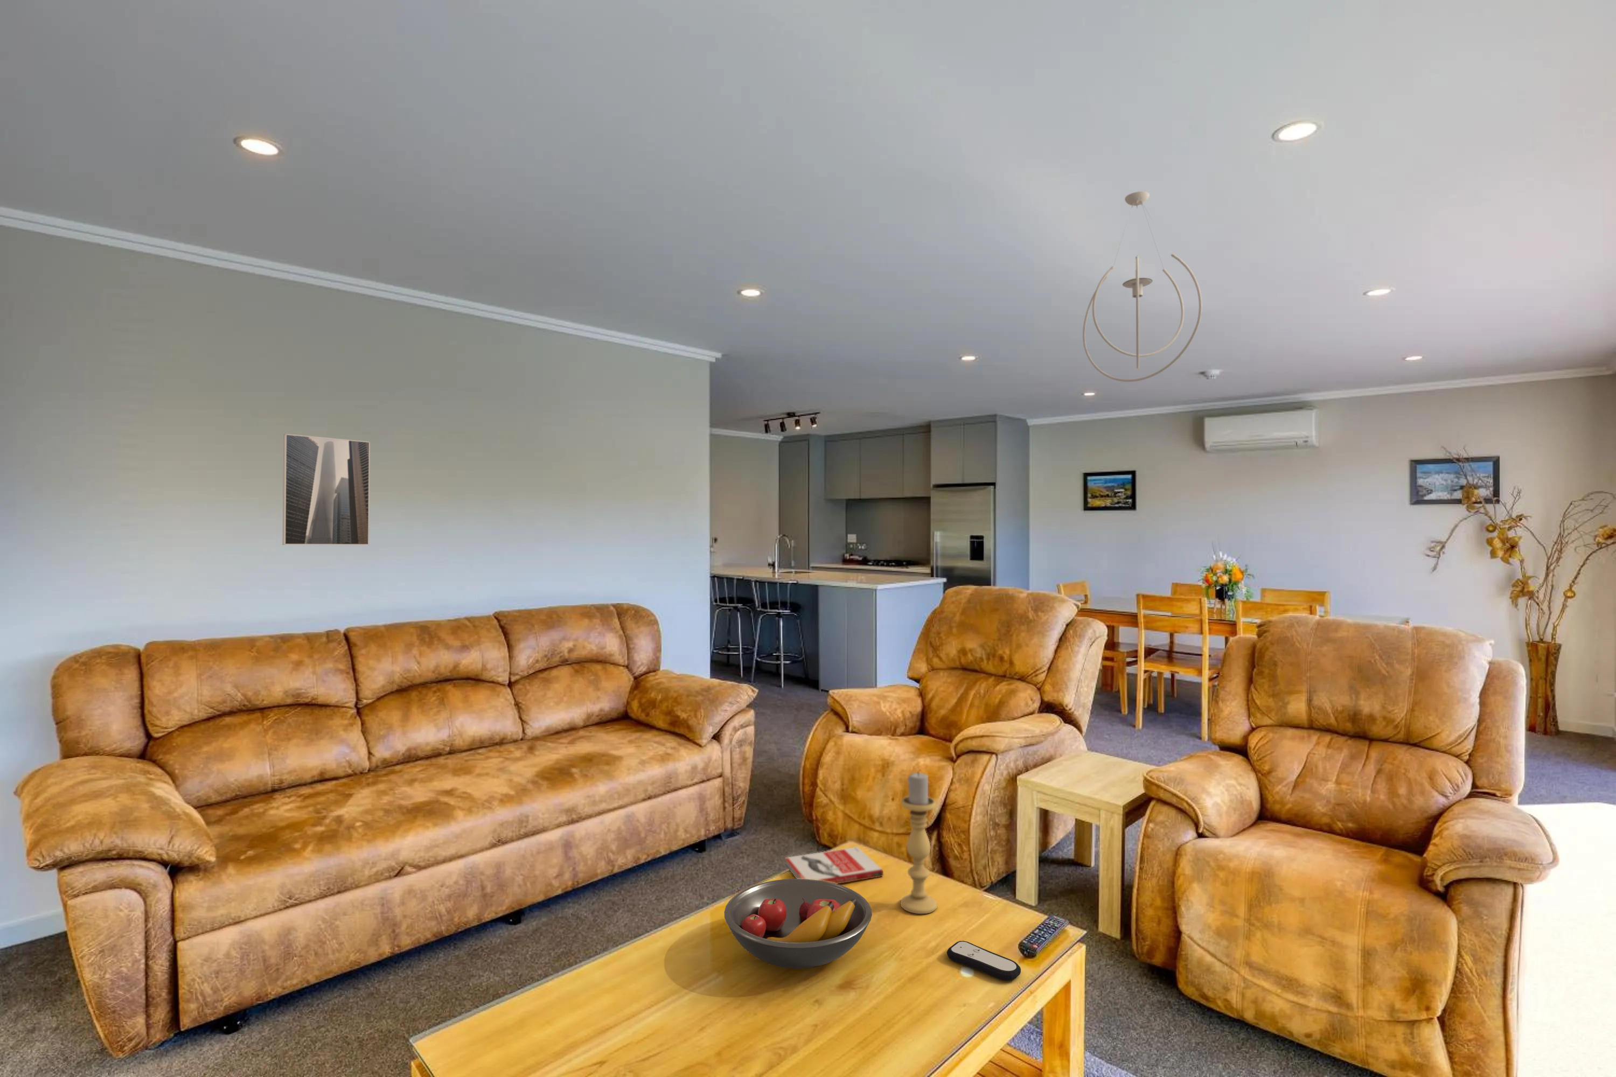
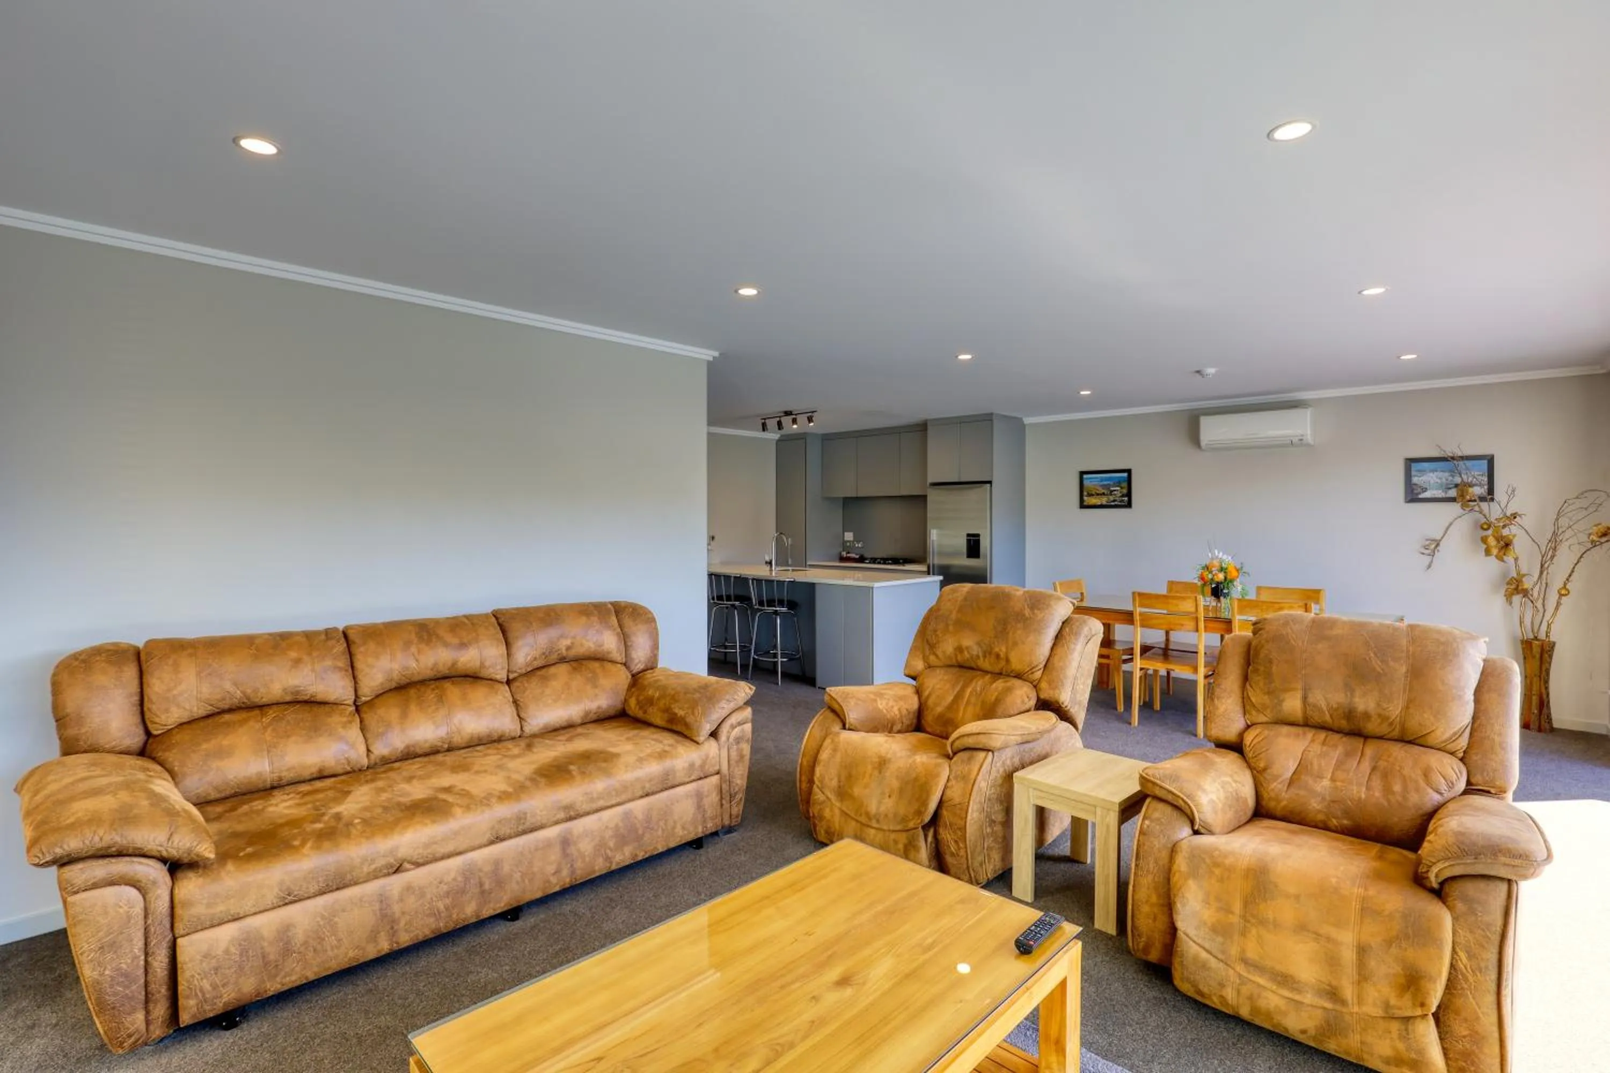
- fruit bowl (797, 923)
- pendant light (1139, 288)
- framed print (327, 492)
- candle holder (919, 839)
- remote control (984, 960)
- book (833, 867)
